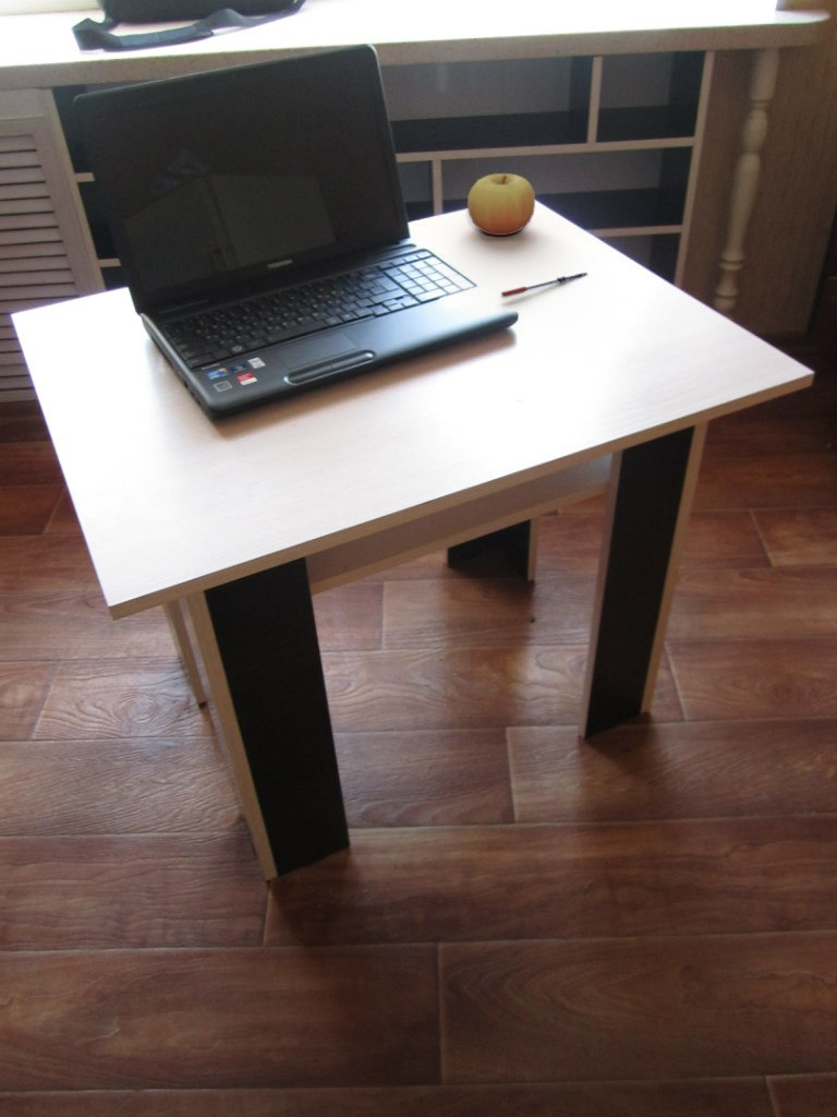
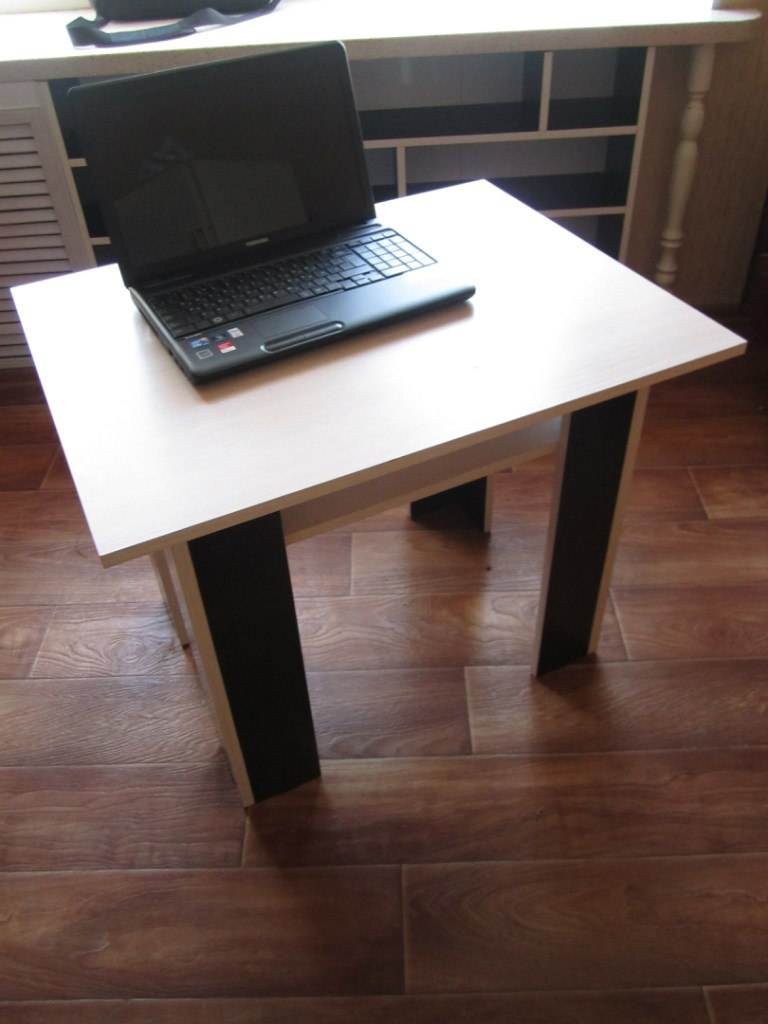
- pen (545, 283)
- apple (500, 202)
